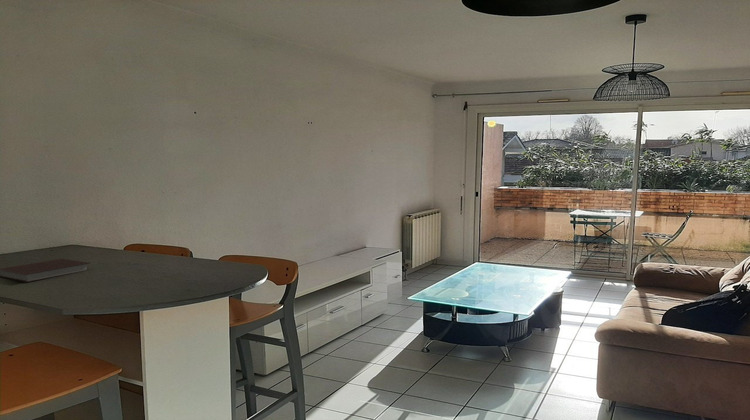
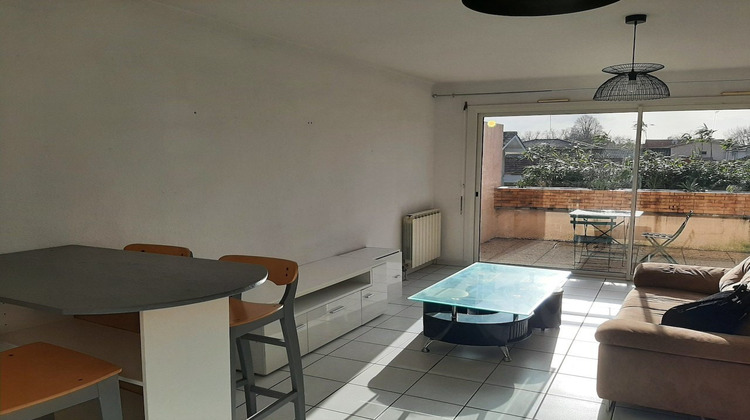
- notebook (44, 269)
